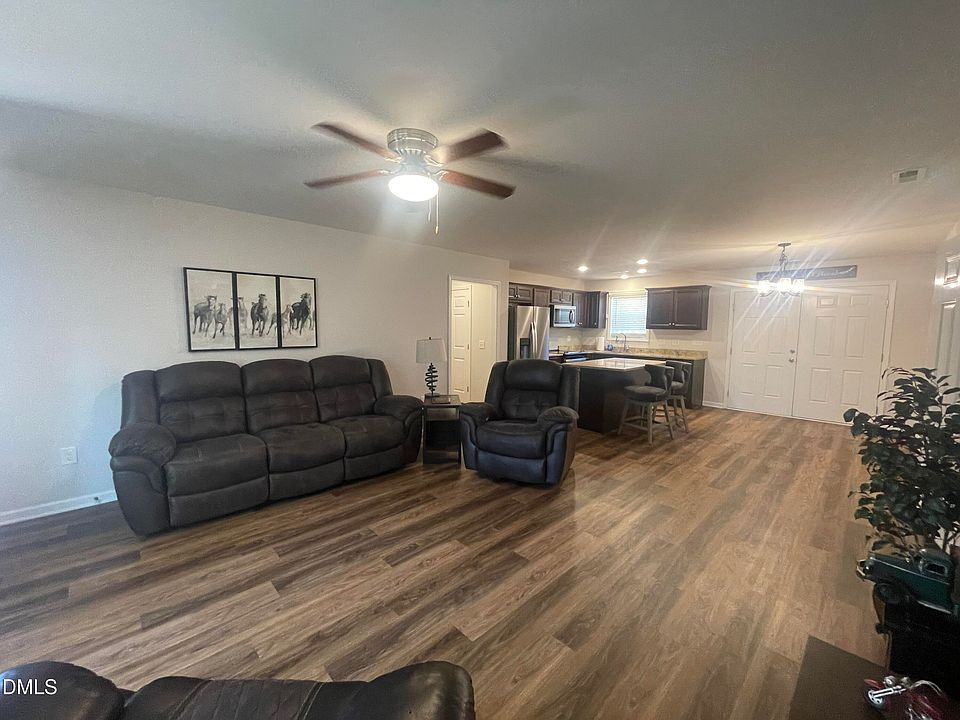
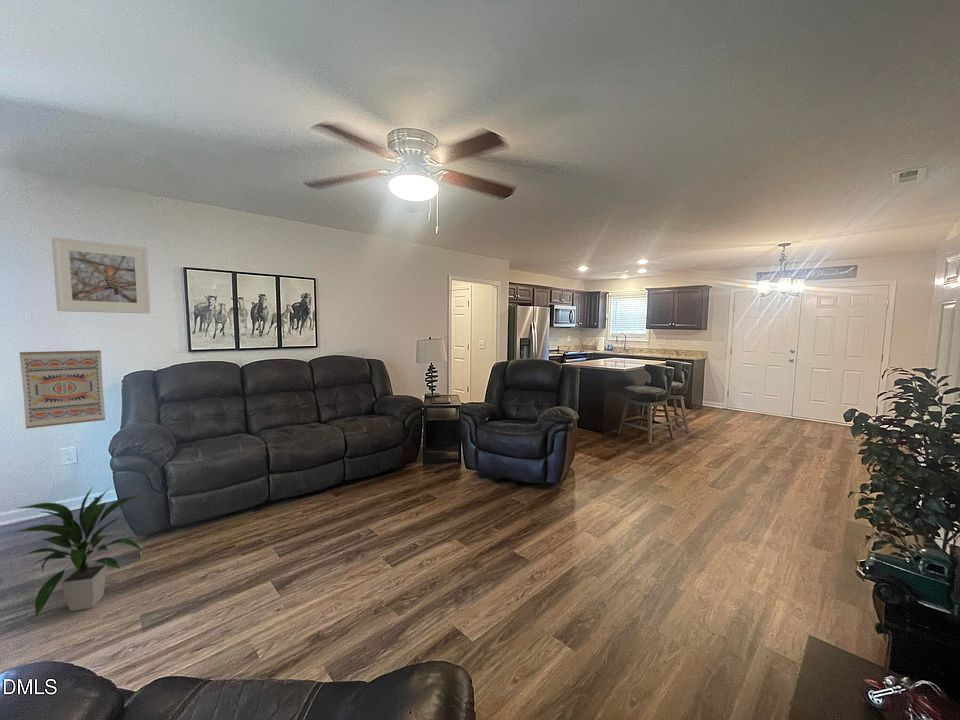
+ indoor plant (77, 548)
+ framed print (104, 277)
+ wall art (64, 387)
